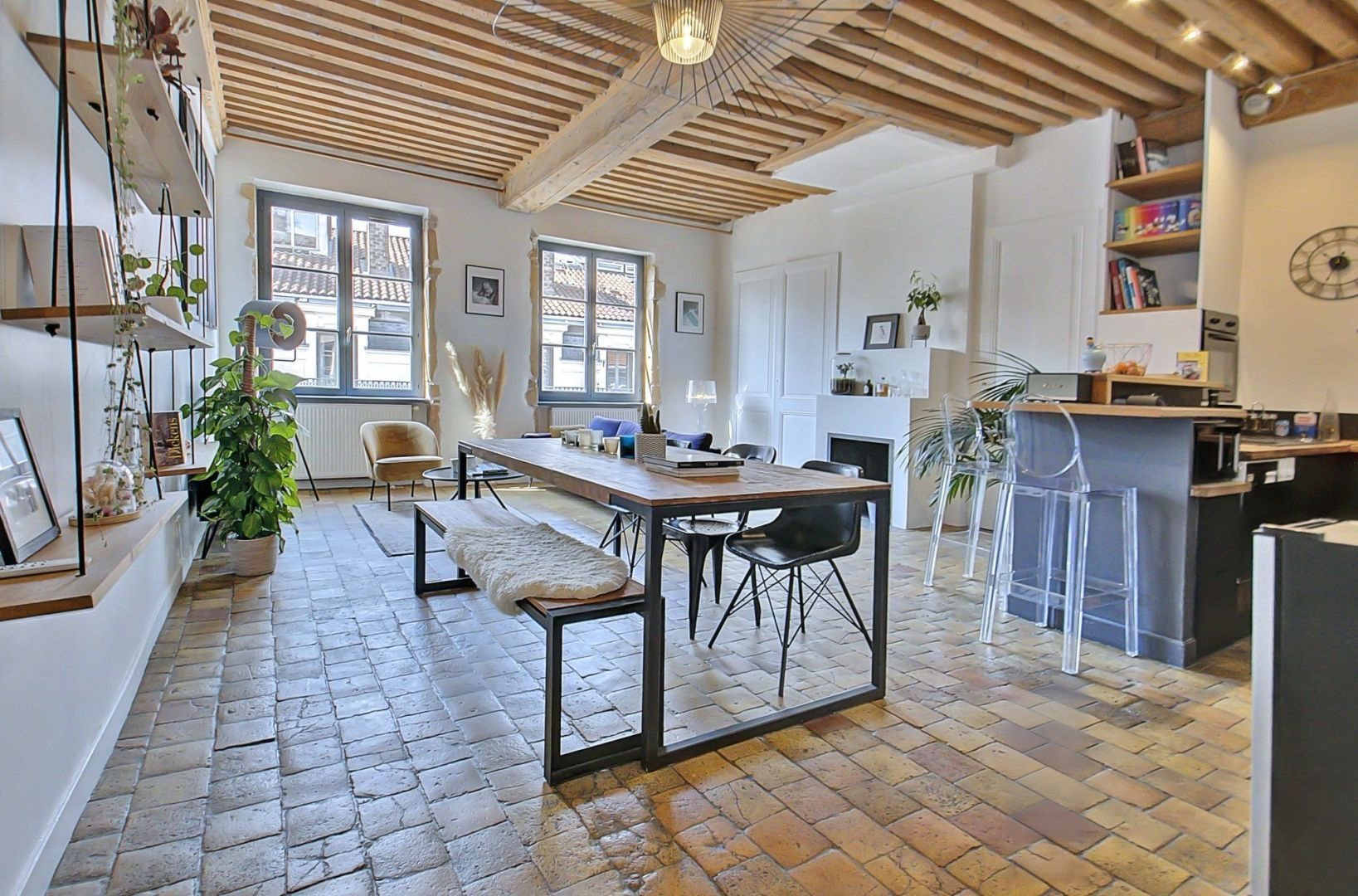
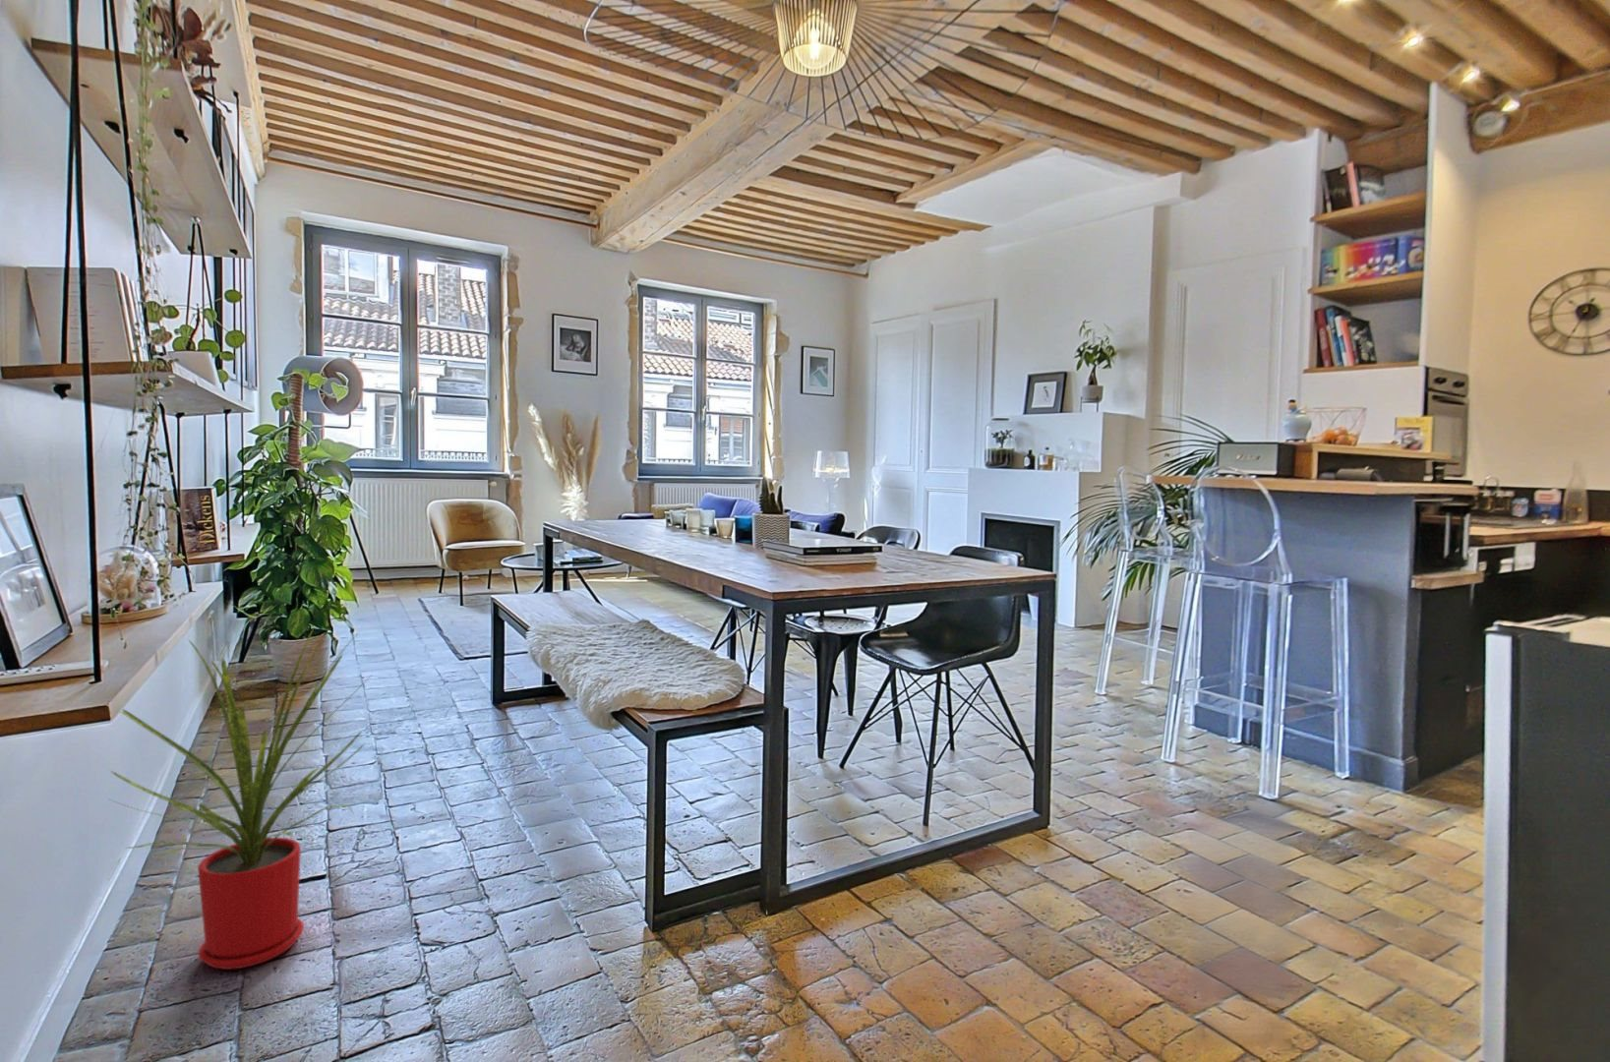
+ house plant (244, 798)
